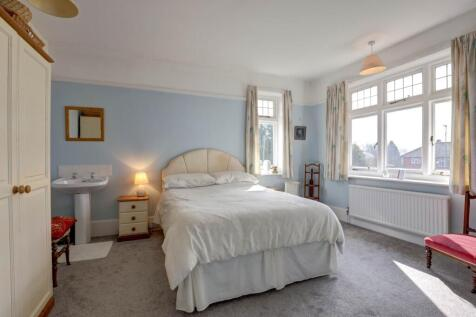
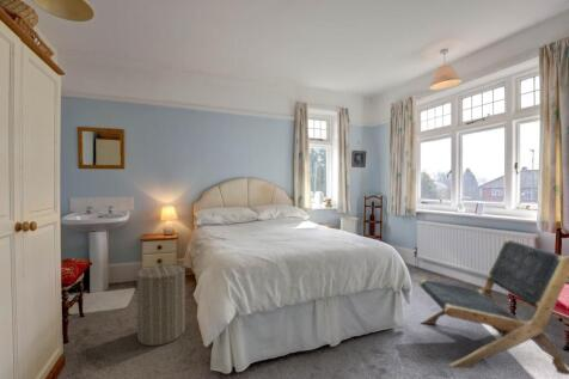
+ lounge chair (483, 294)
+ laundry hamper (161, 297)
